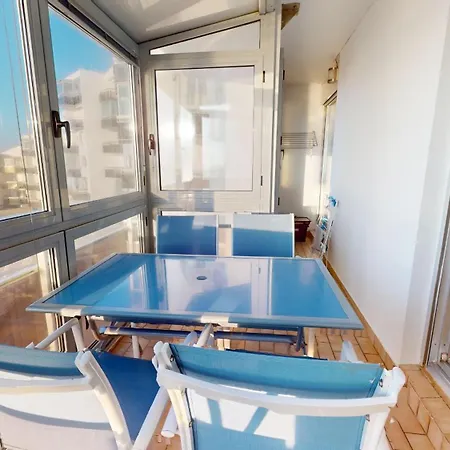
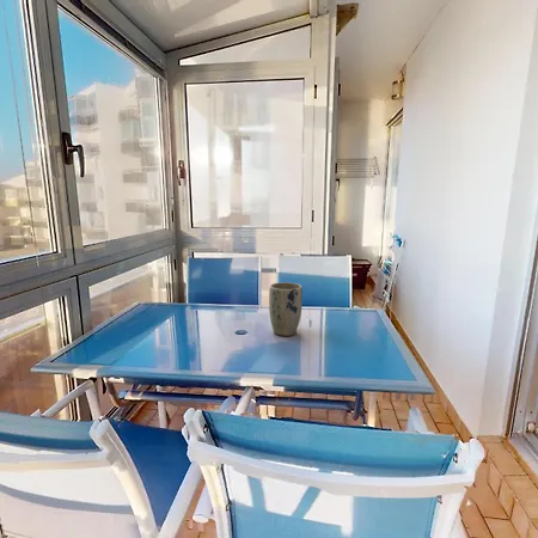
+ plant pot (285, 308)
